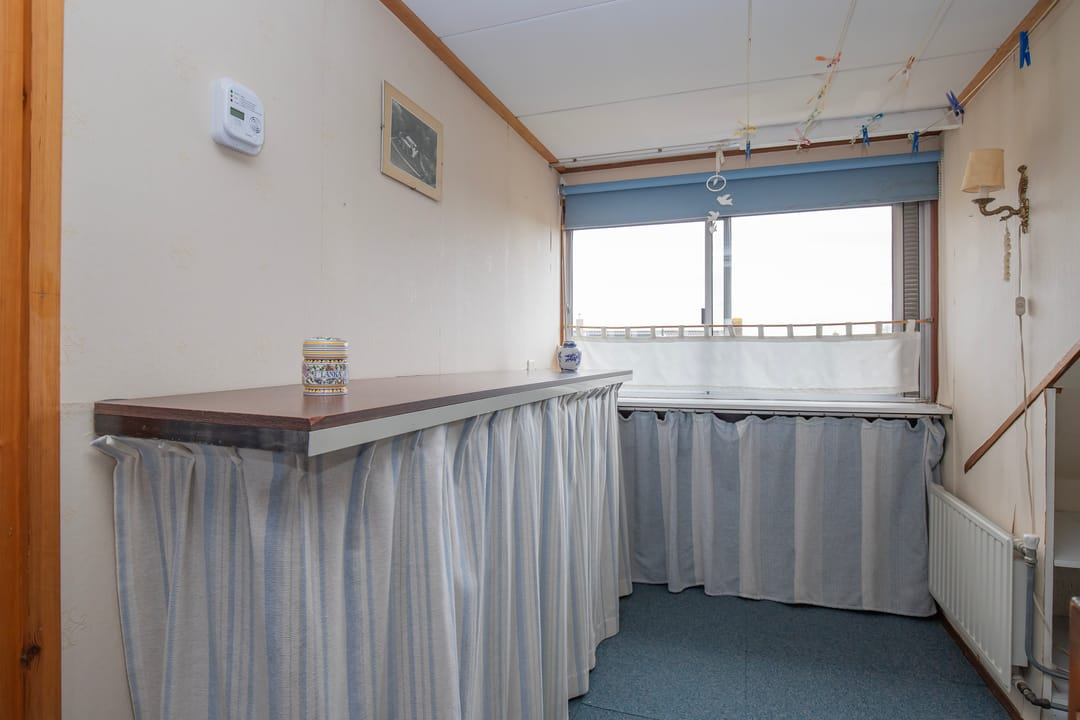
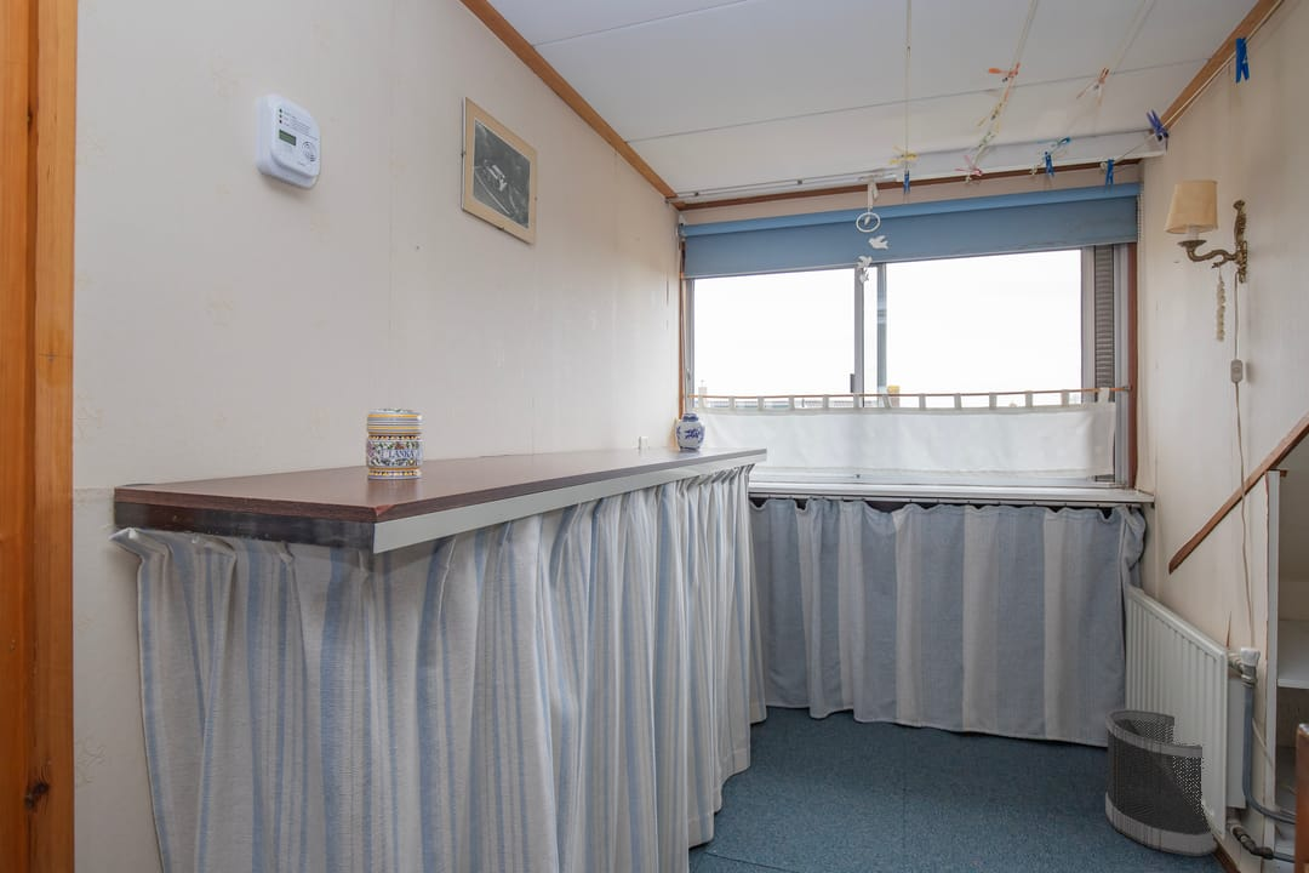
+ wastebasket (1159, 777)
